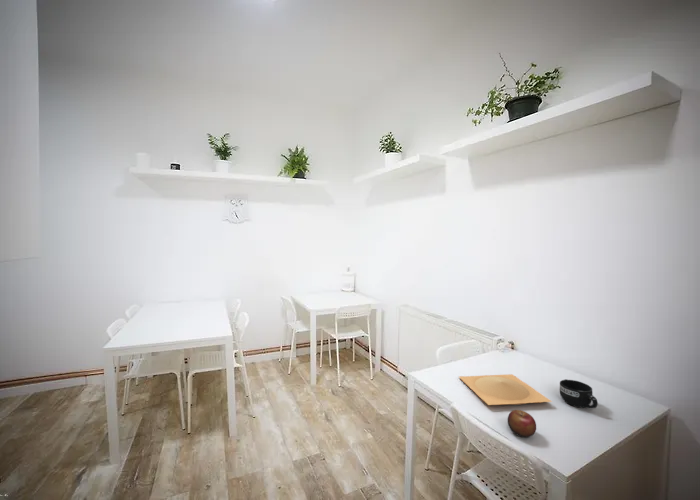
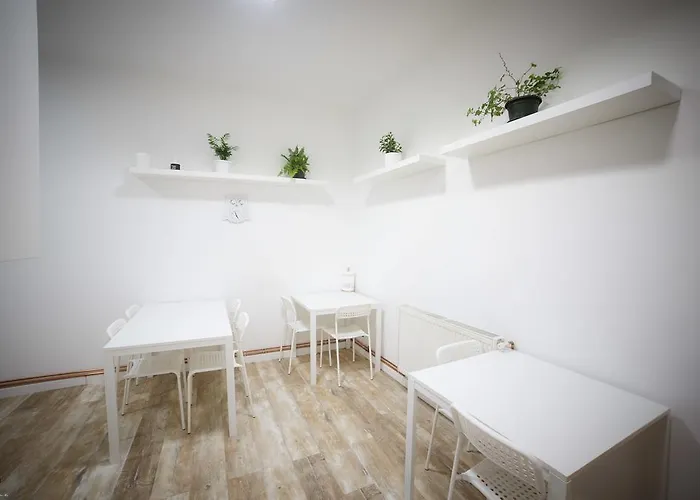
- apple (521, 422)
- mug (578, 396)
- plate (501, 386)
